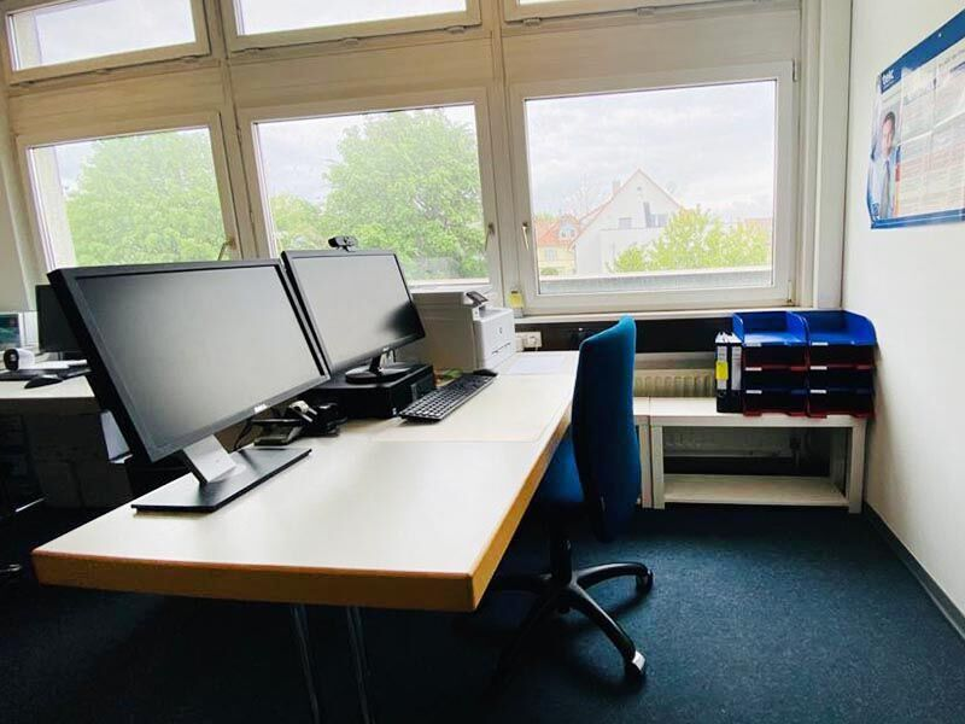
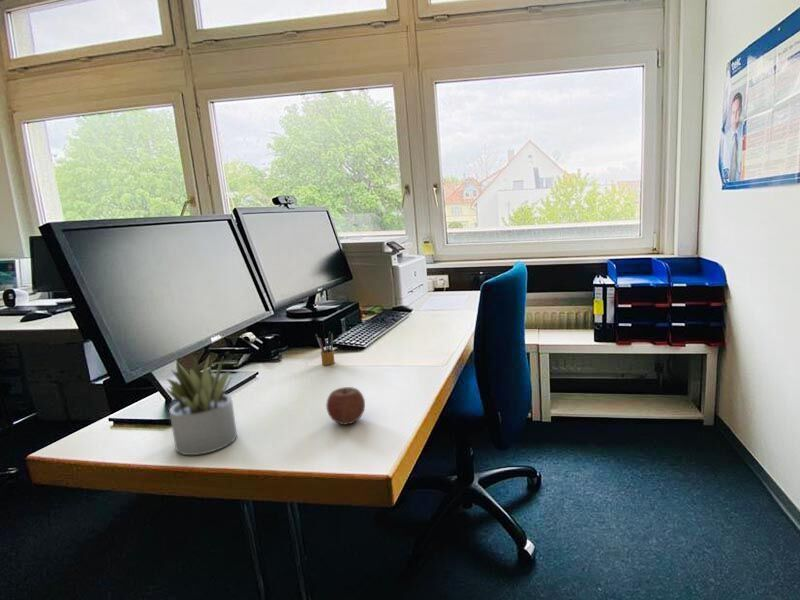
+ pencil box (326, 347)
+ apple (345, 404)
+ succulent plant (200, 397)
